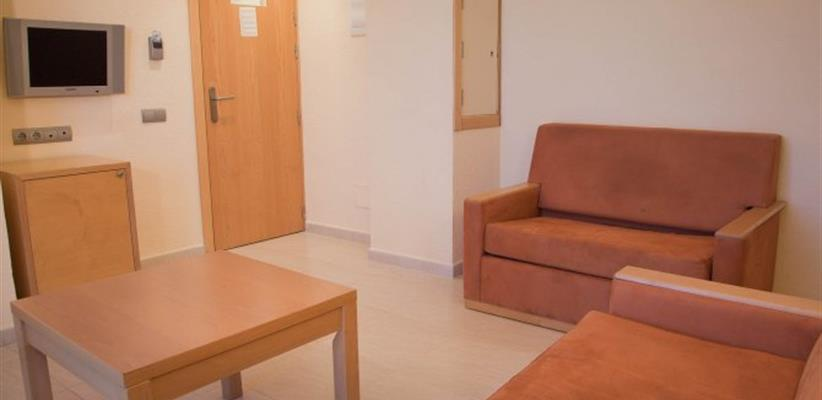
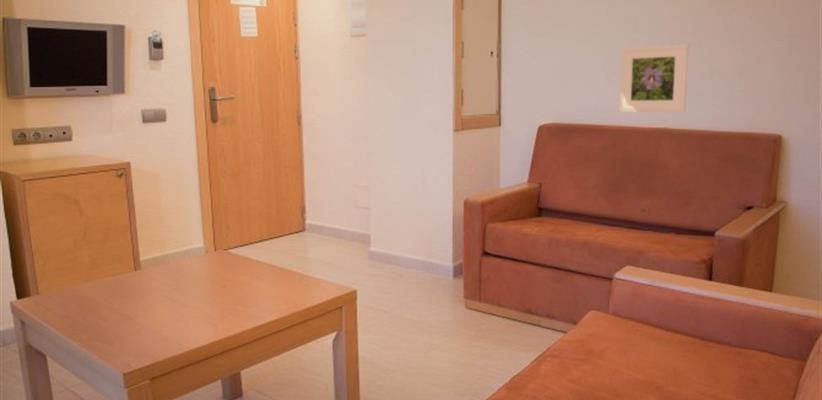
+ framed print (652, 79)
